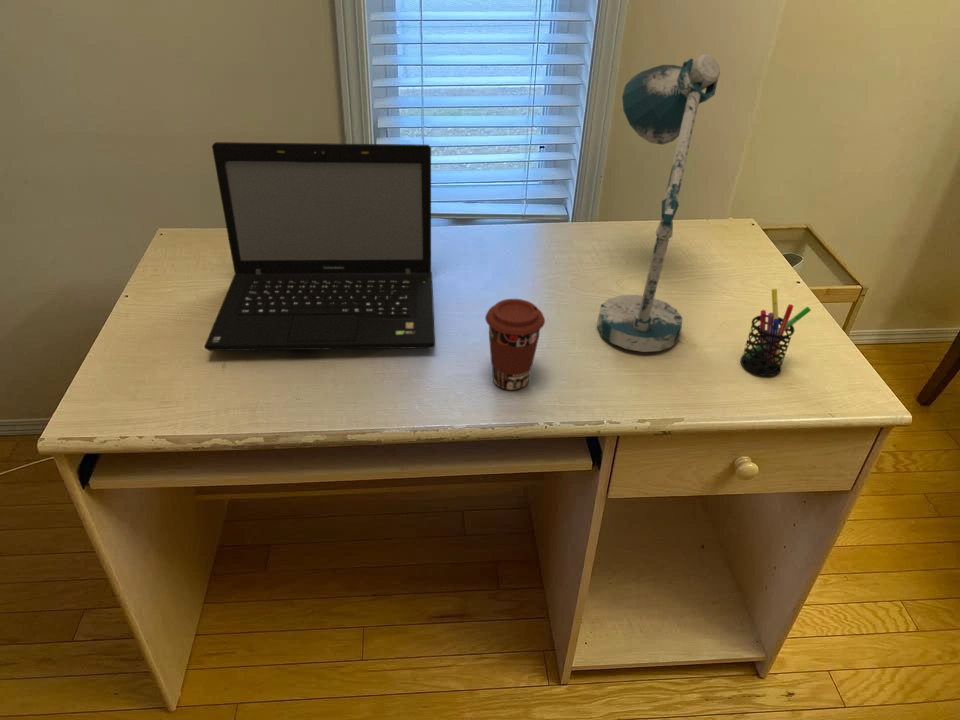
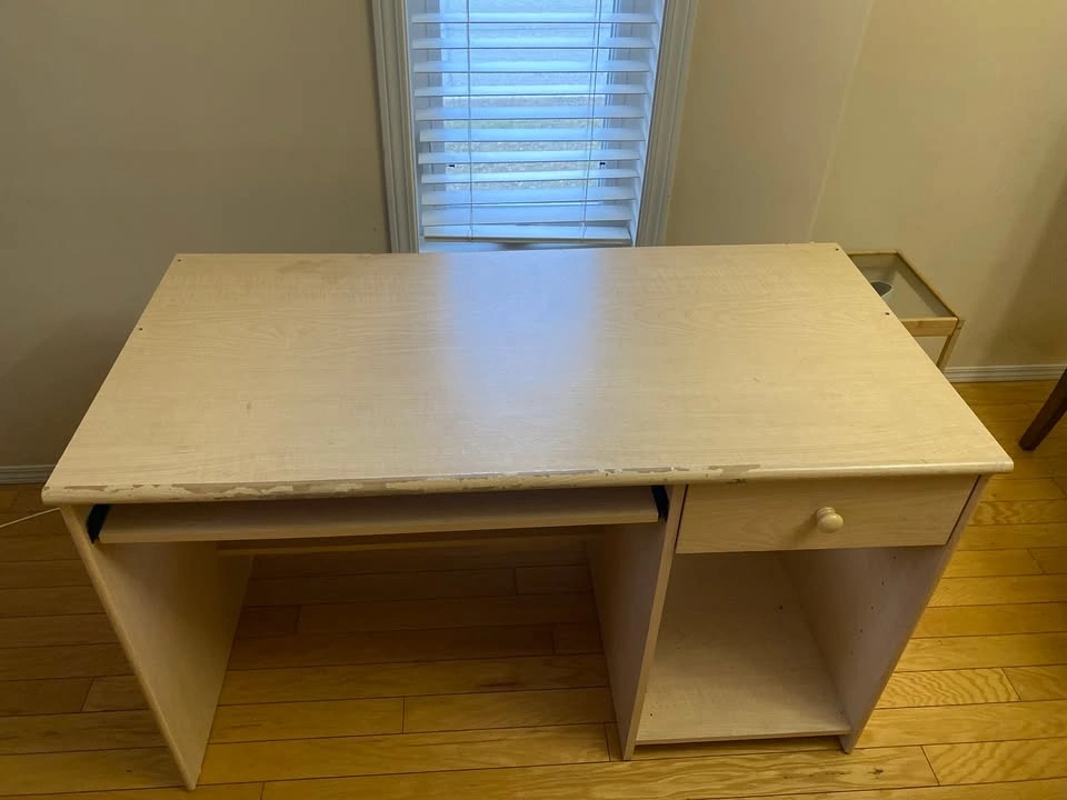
- laptop (322, 247)
- coffee cup (513, 345)
- desk lamp (662, 201)
- pen holder (776, 332)
